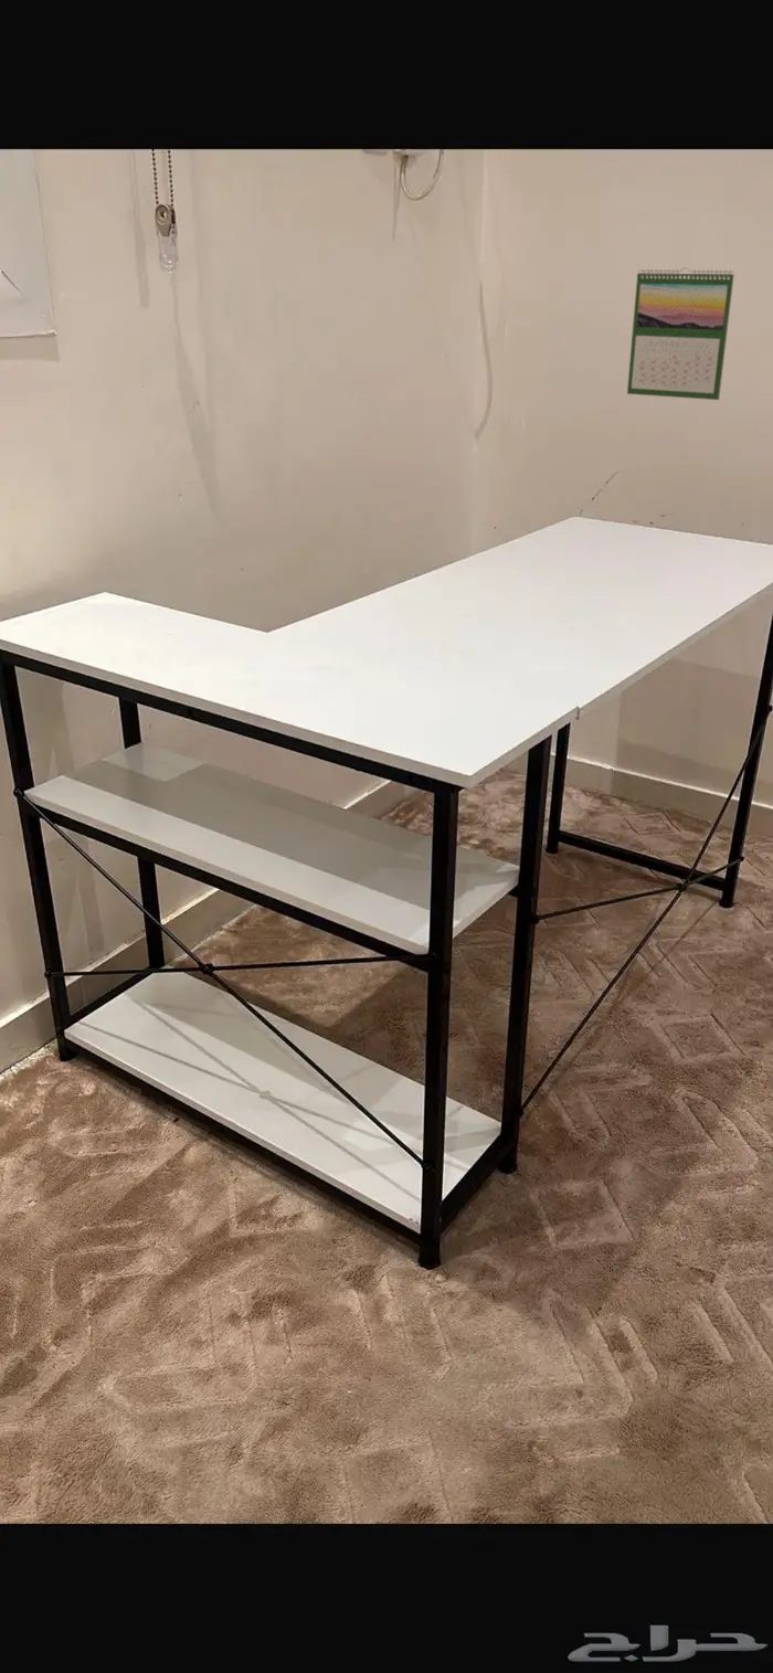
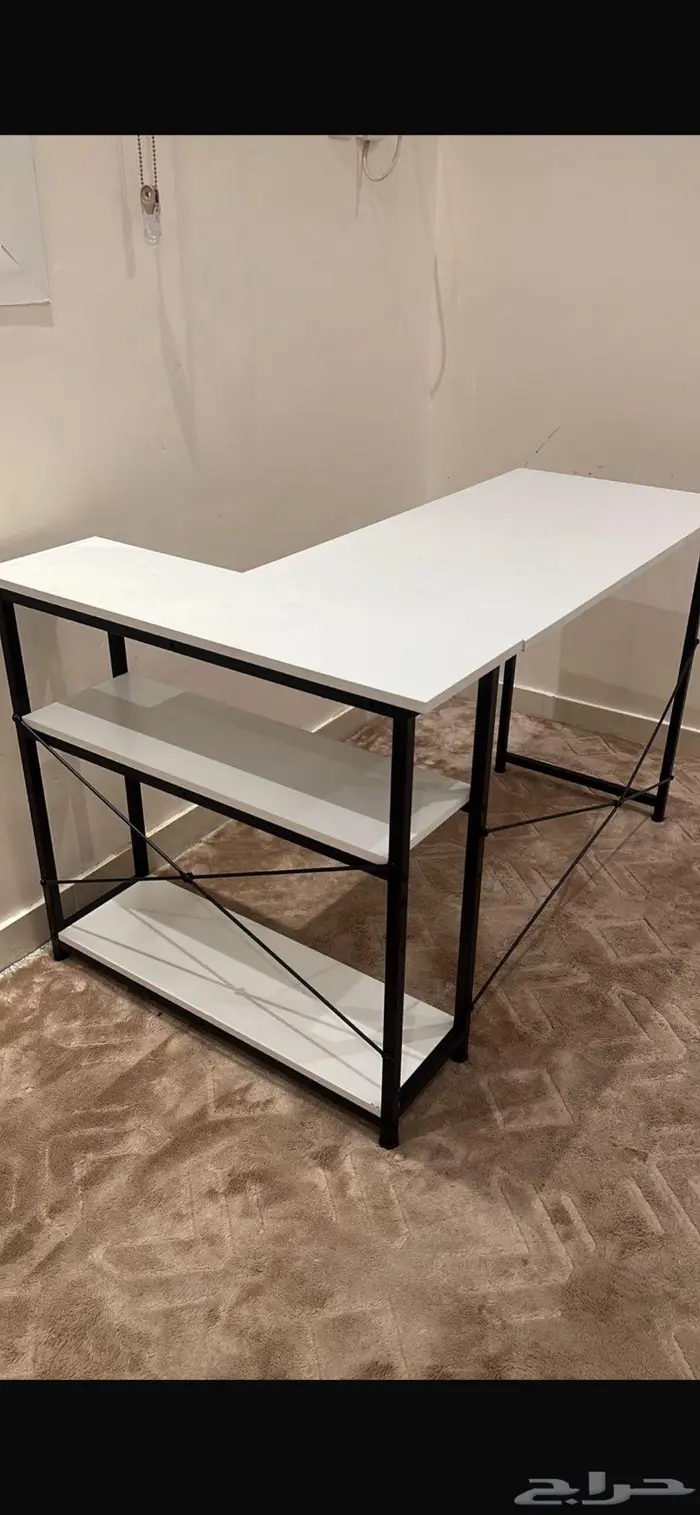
- calendar (678, 333)
